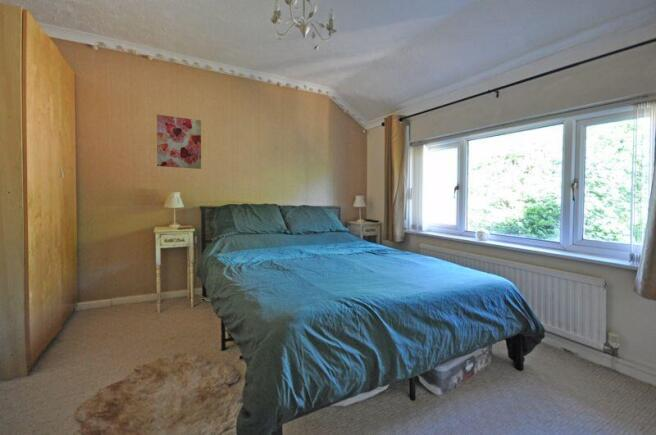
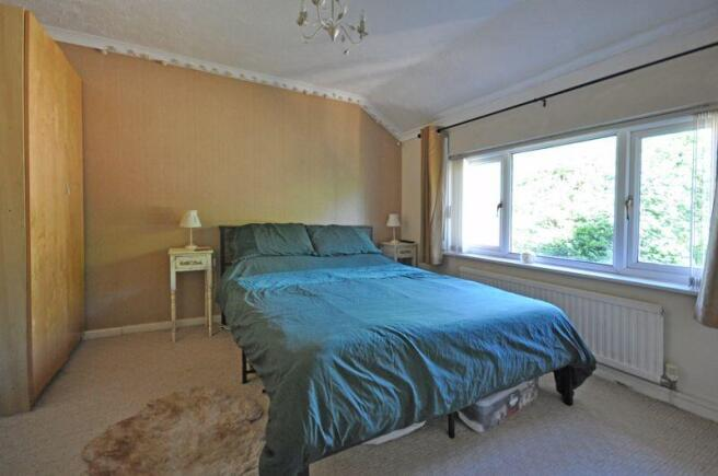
- wall art (179, 142)
